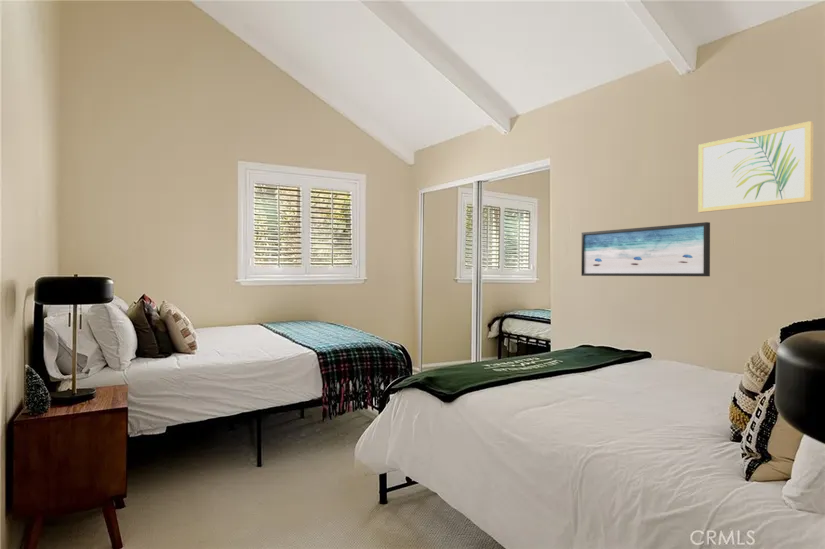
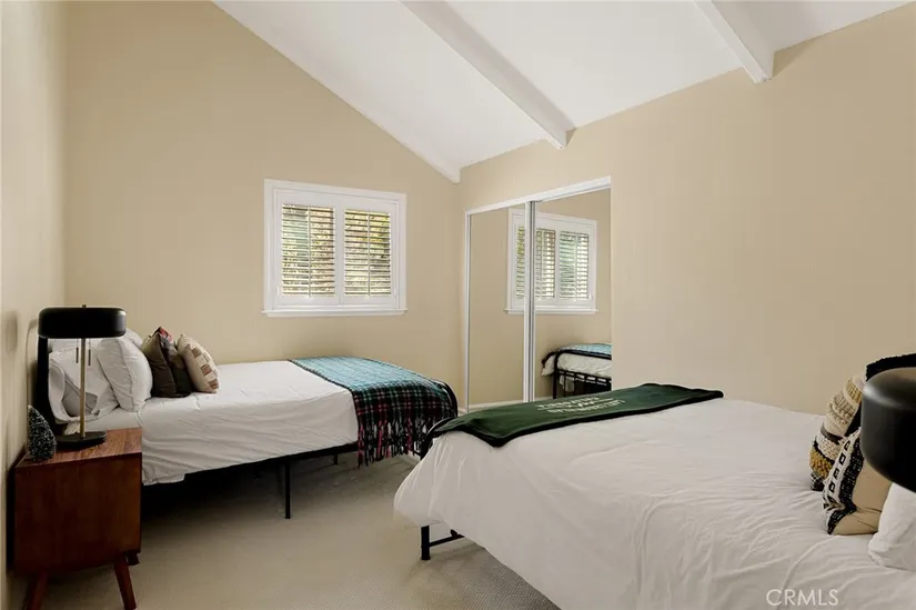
- wall art (638, 252)
- wall art (751, 170)
